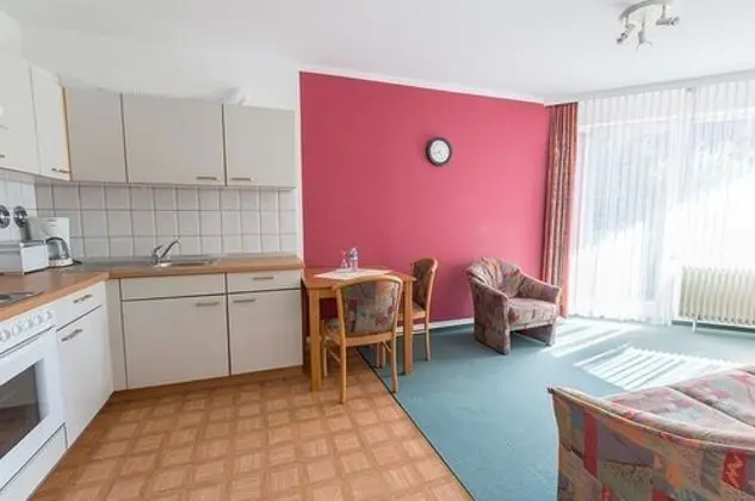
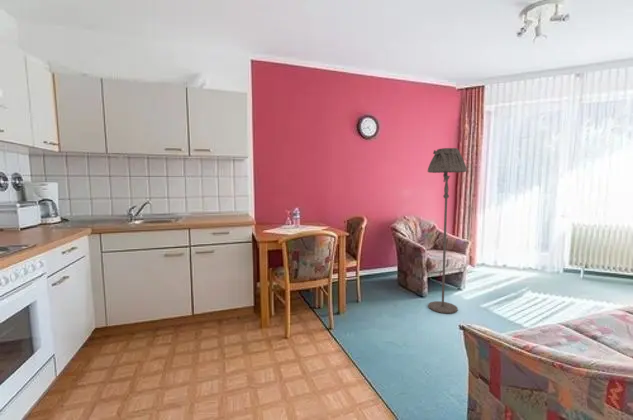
+ floor lamp (444, 229)
